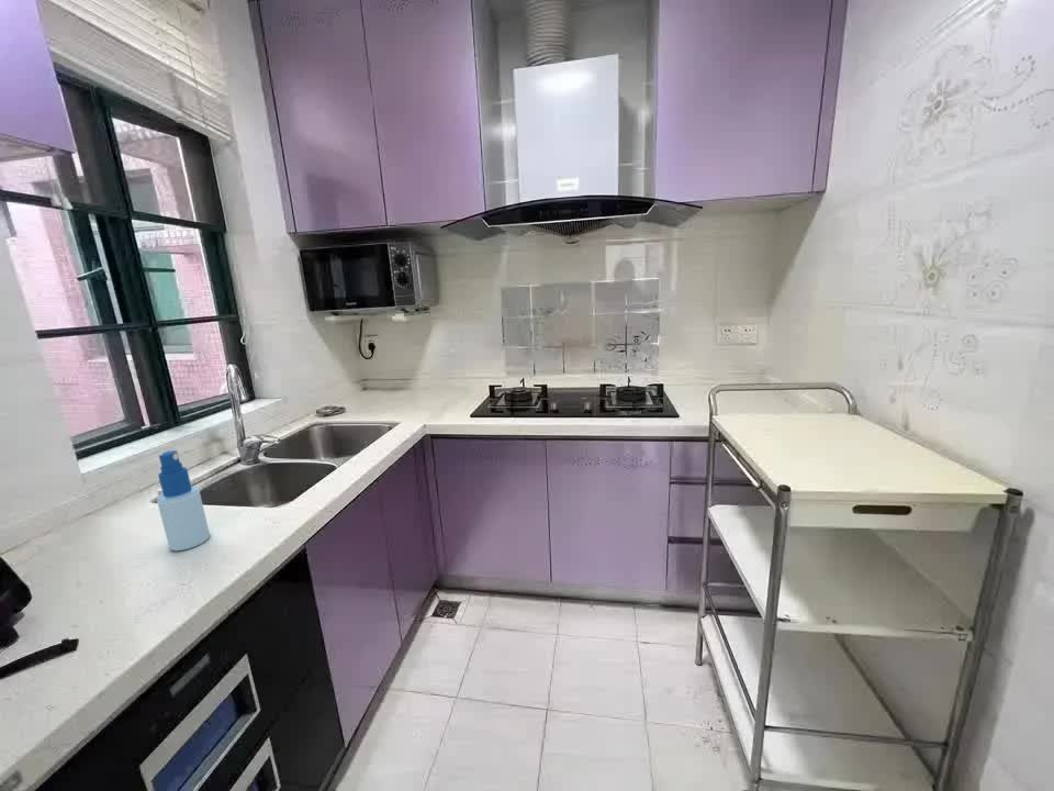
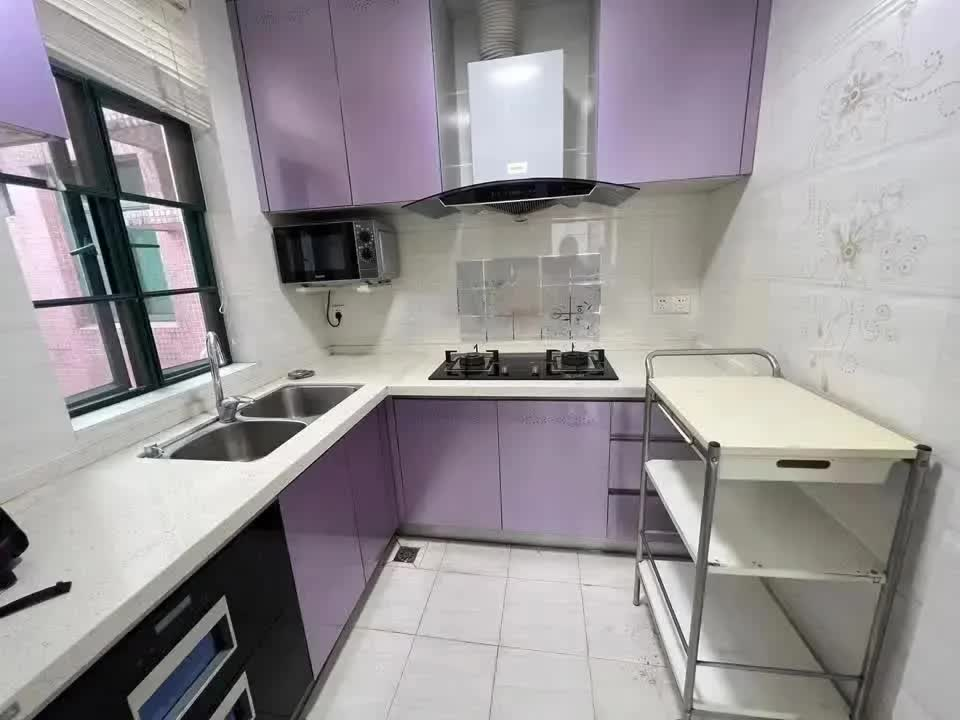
- spray bottle (179, 498)
